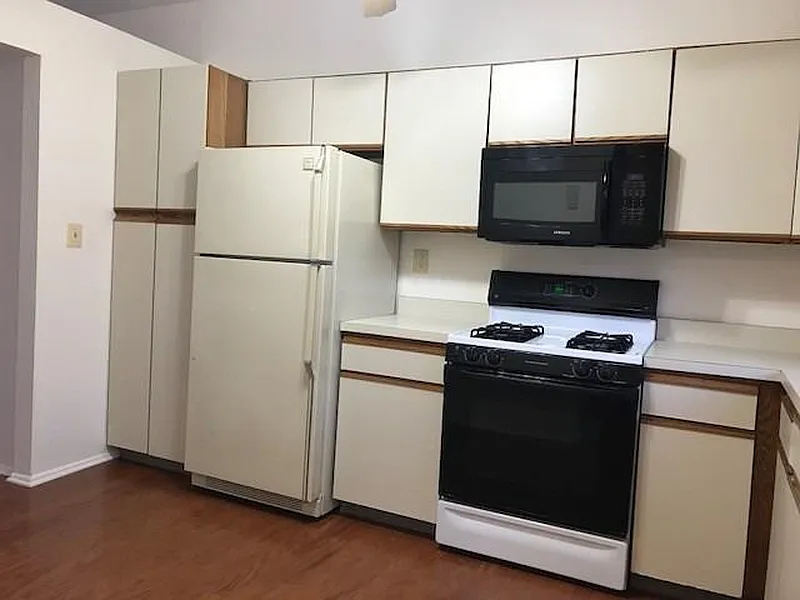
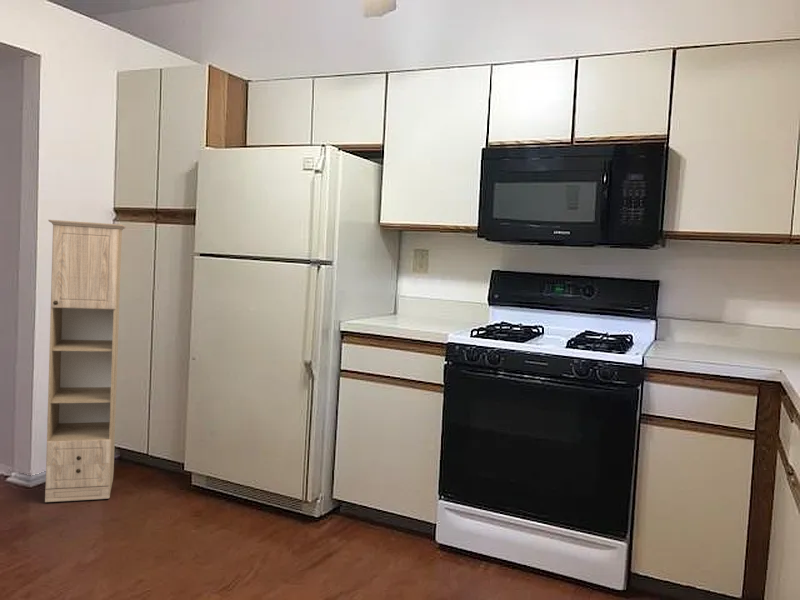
+ storage cabinet (85, 357)
